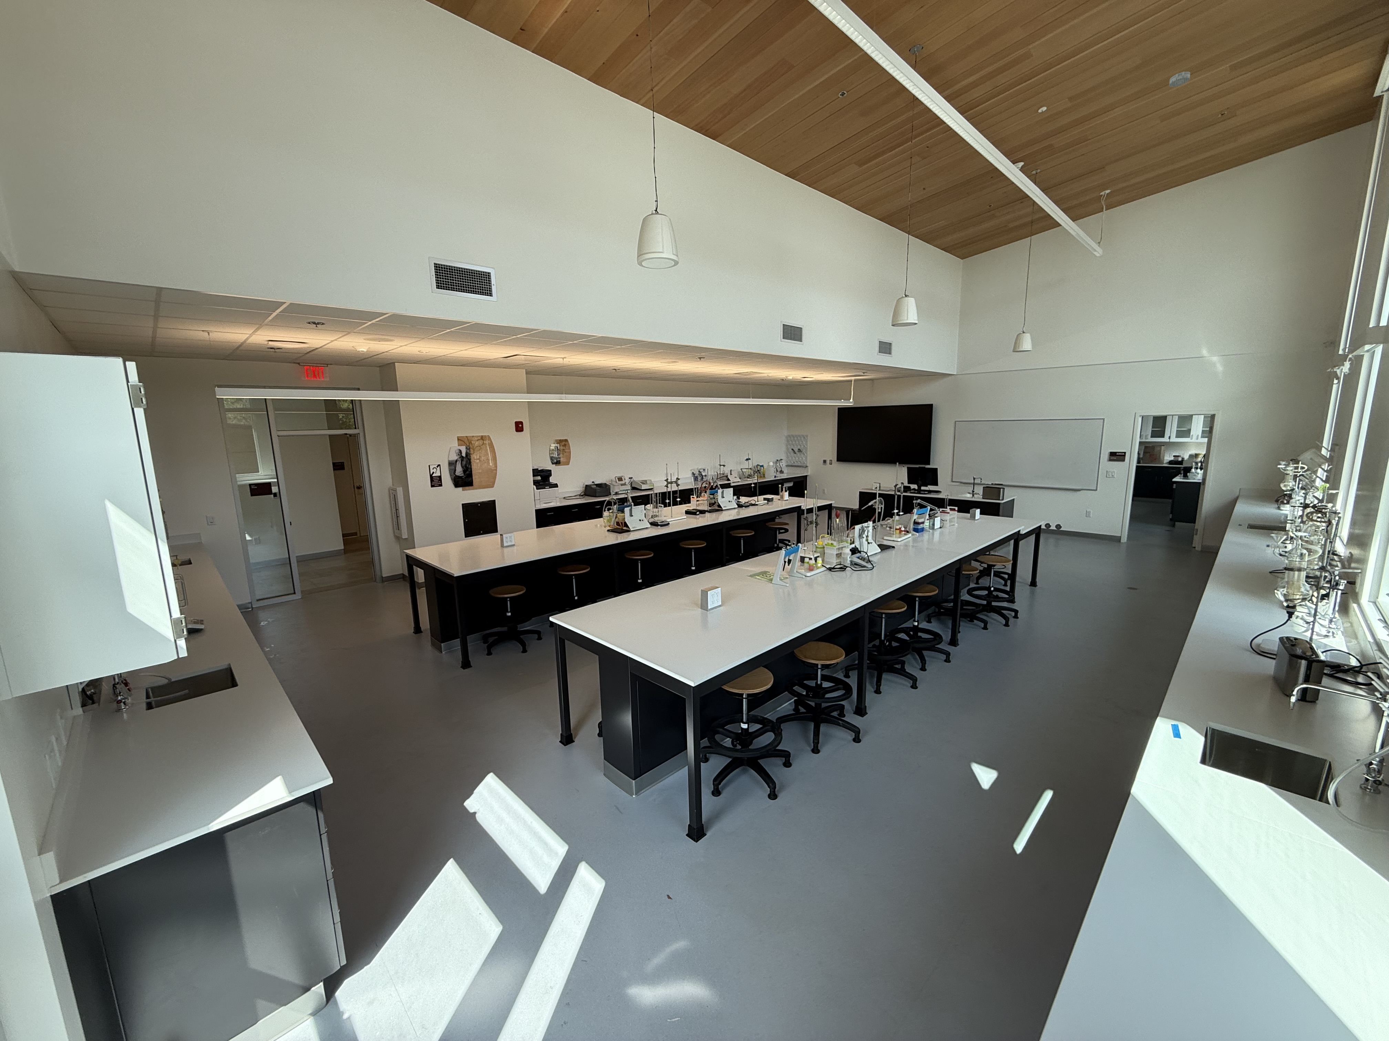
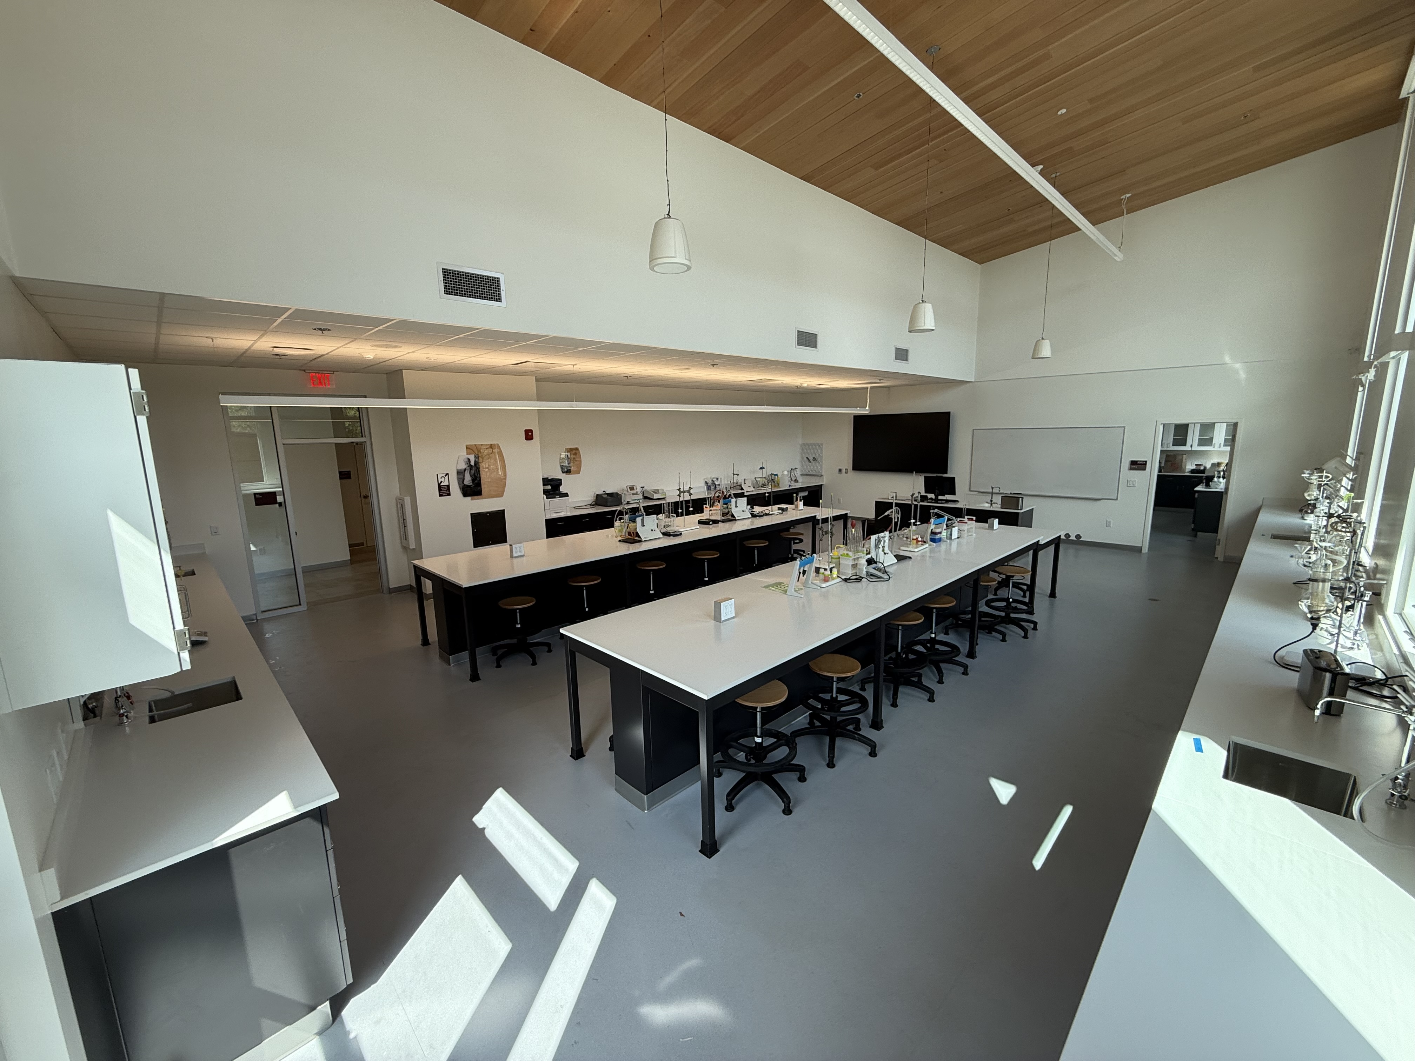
- smoke detector (1179, 79)
